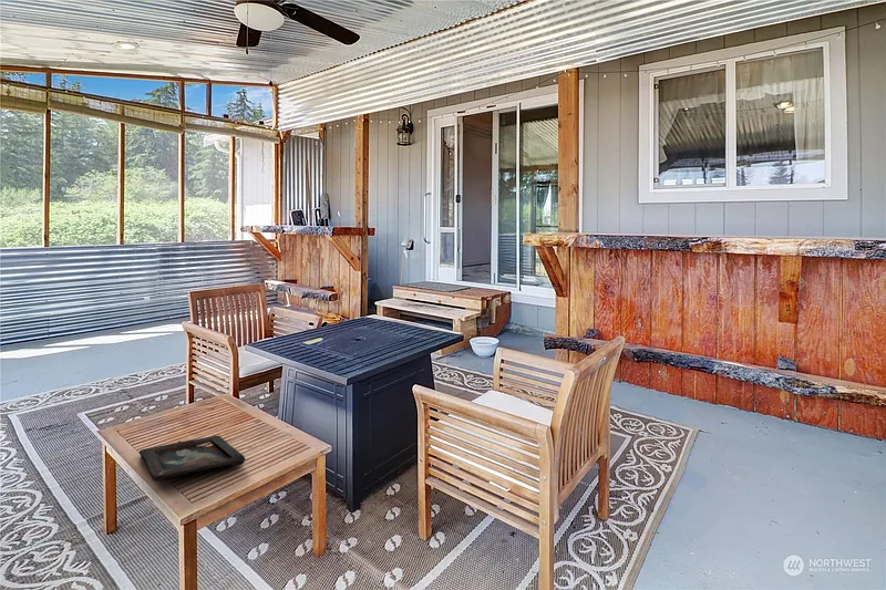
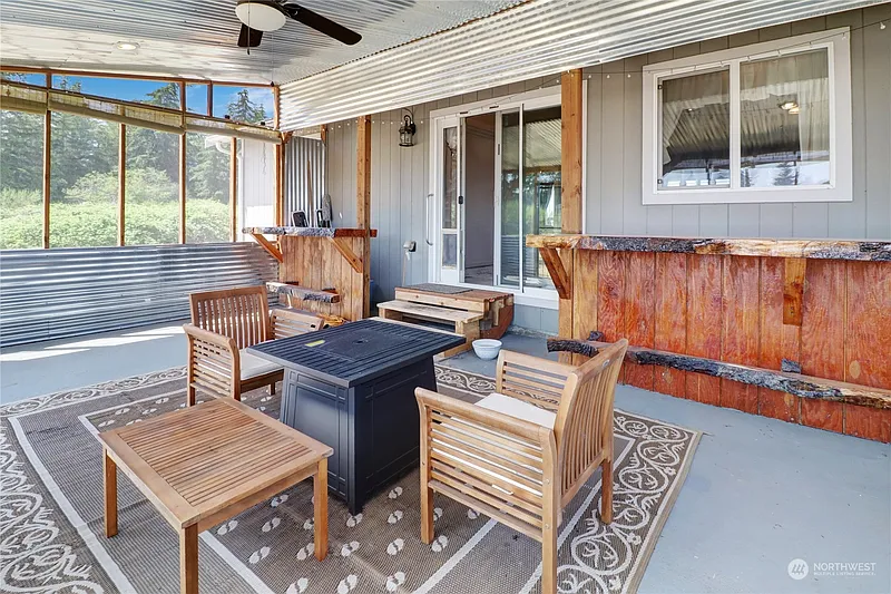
- decorative tray (189, 456)
